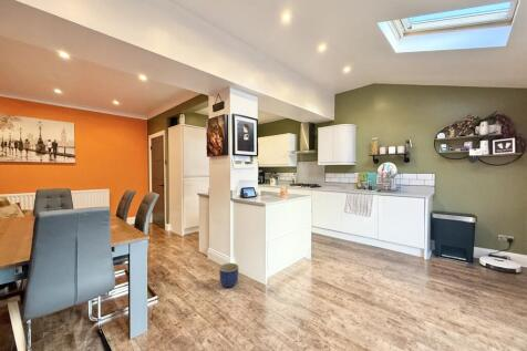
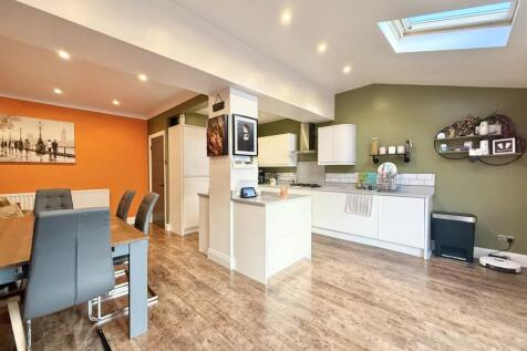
- planter (228, 276)
